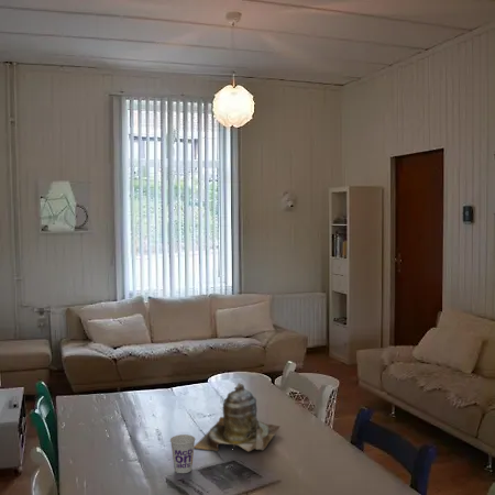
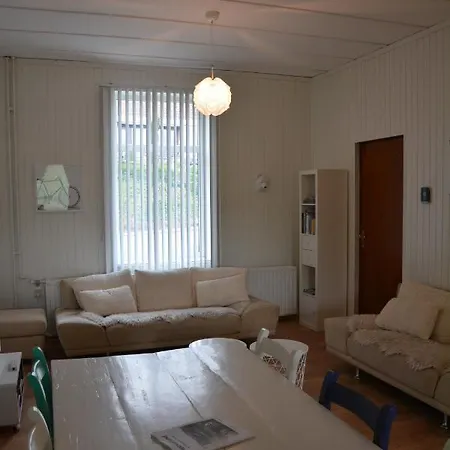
- cup (183, 454)
- teapot (238, 410)
